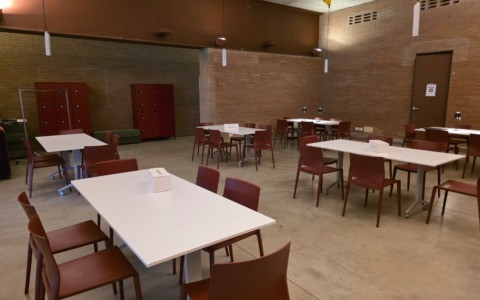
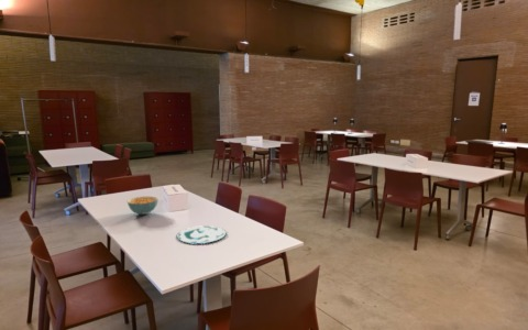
+ cereal bowl (143, 206)
+ plate (201, 231)
